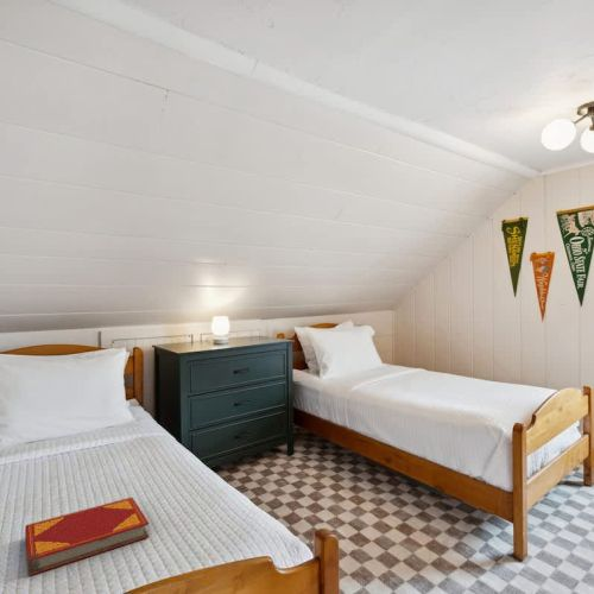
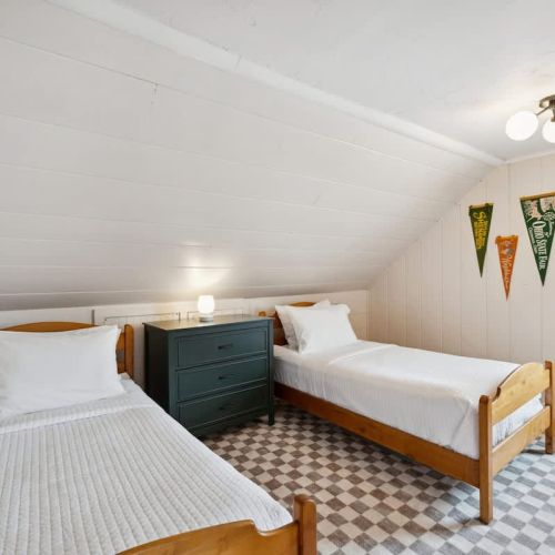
- hardback book (87, 530)
